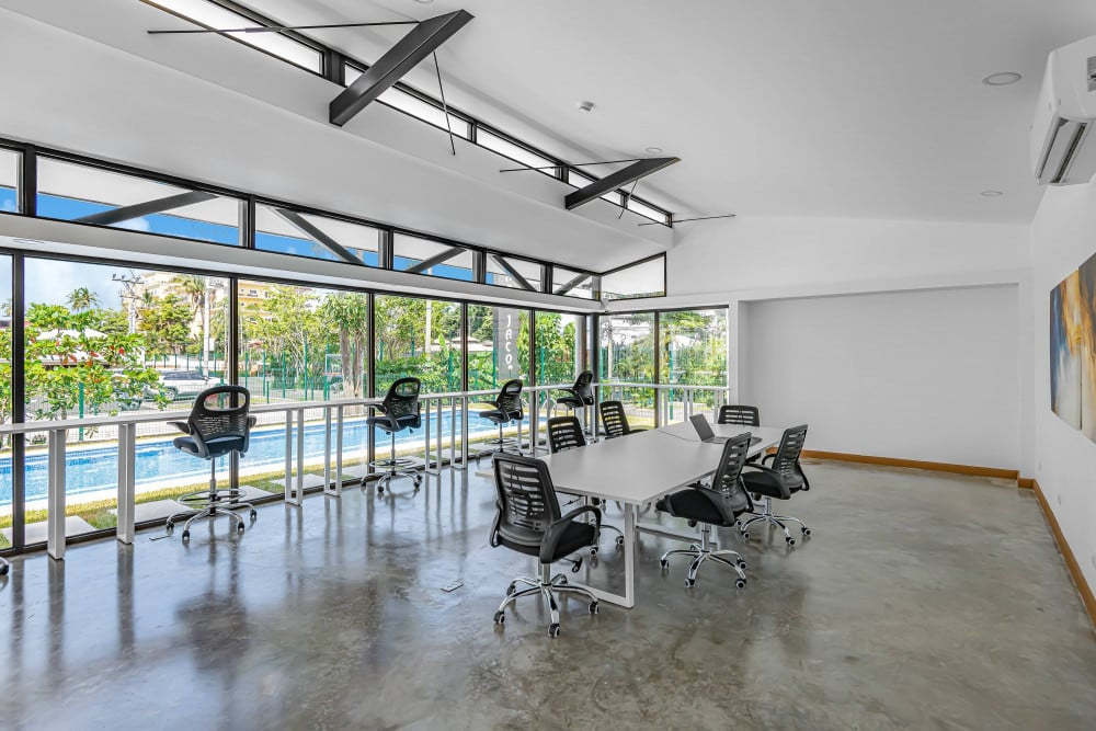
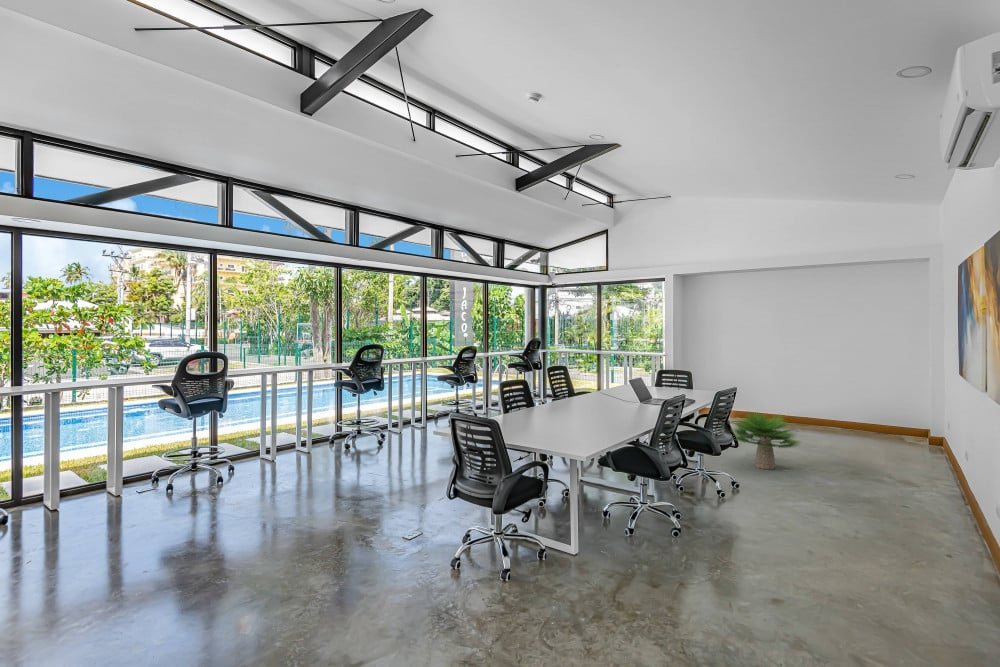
+ potted plant (765, 438)
